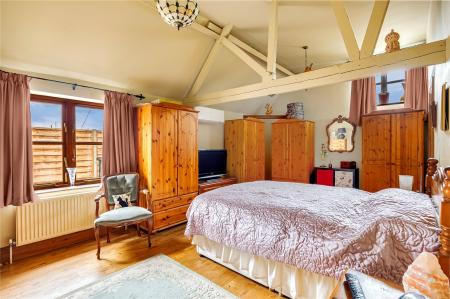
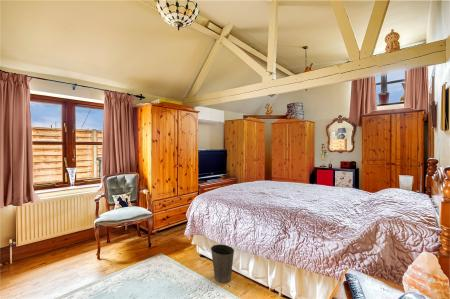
+ waste basket (222, 263)
